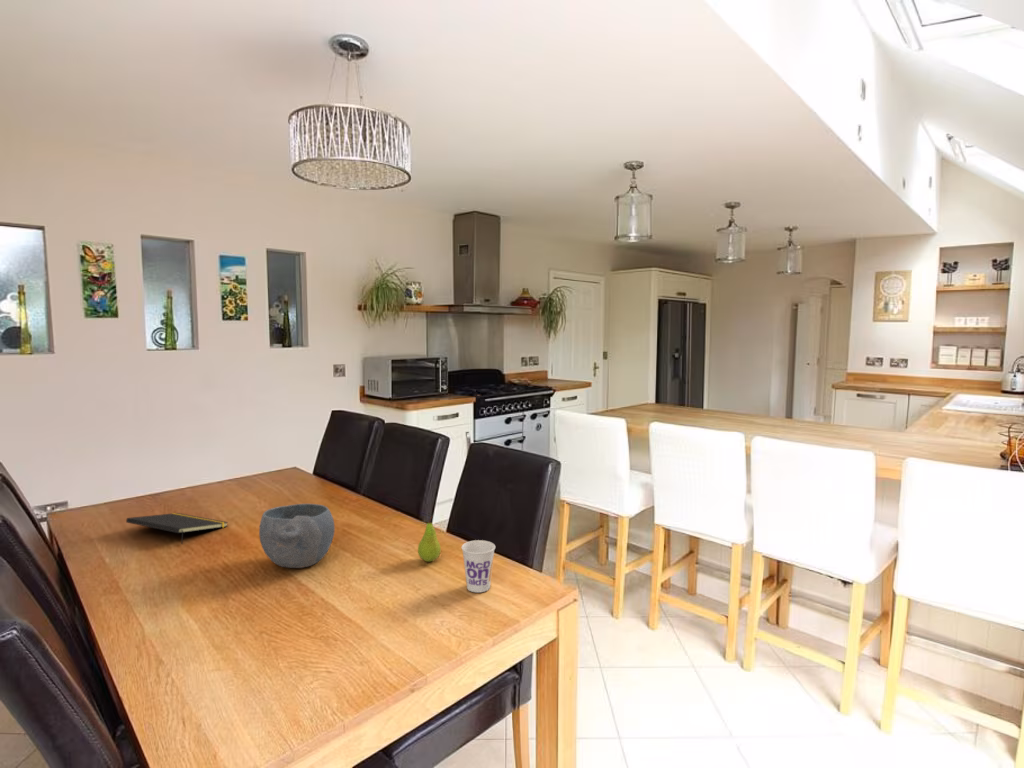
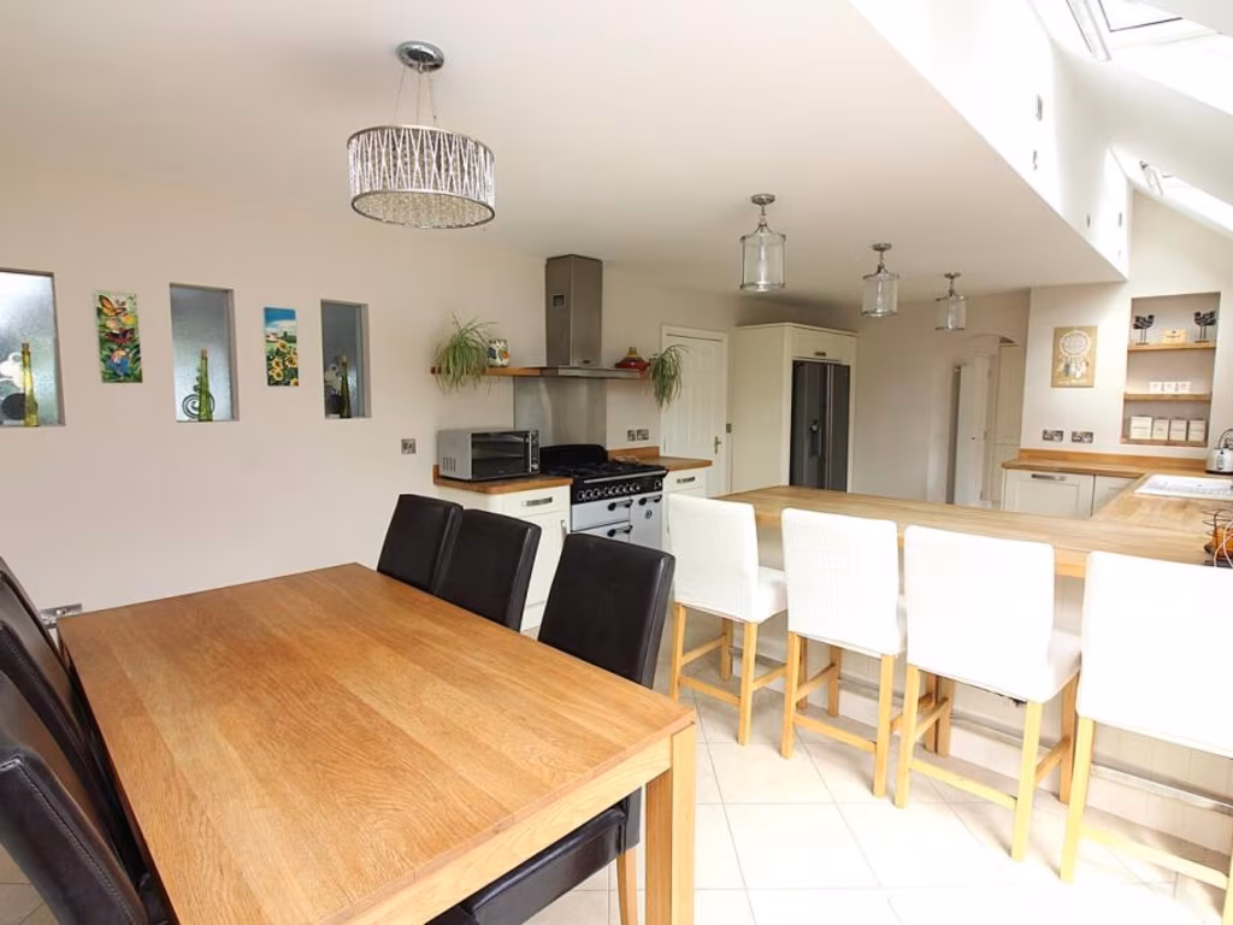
- cup (478, 566)
- bowl (297, 535)
- notepad (178, 522)
- fruit (429, 538)
